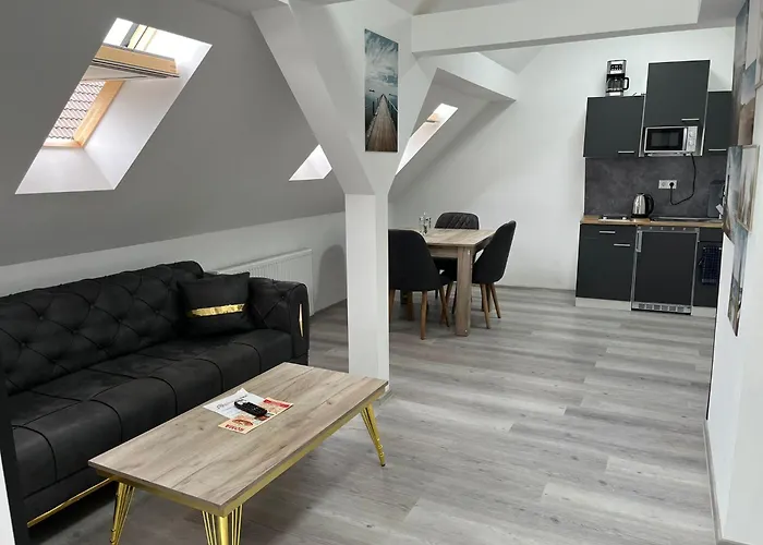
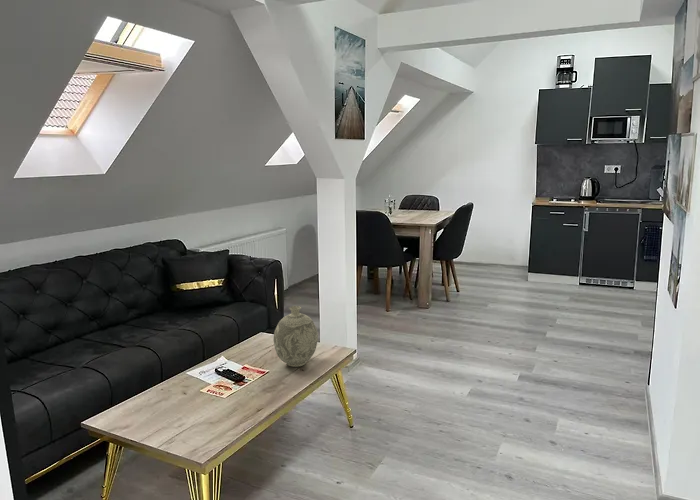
+ decorative vase (295, 335)
